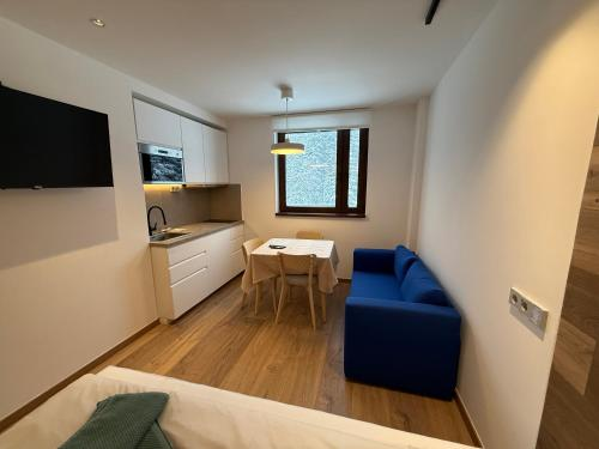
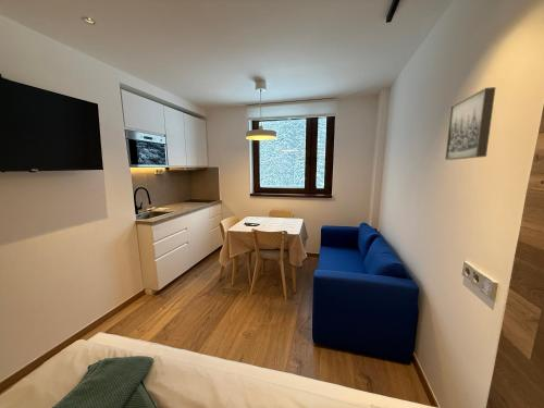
+ wall art (467, 128)
